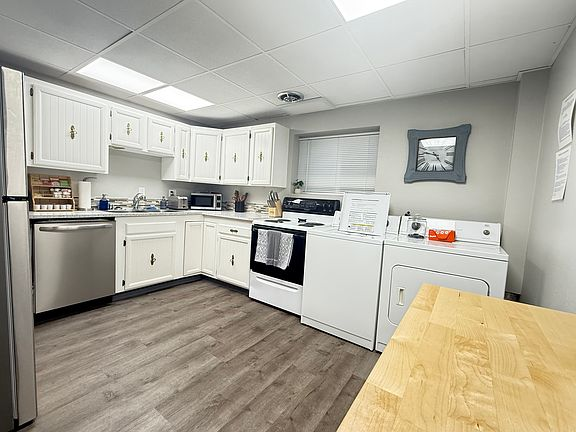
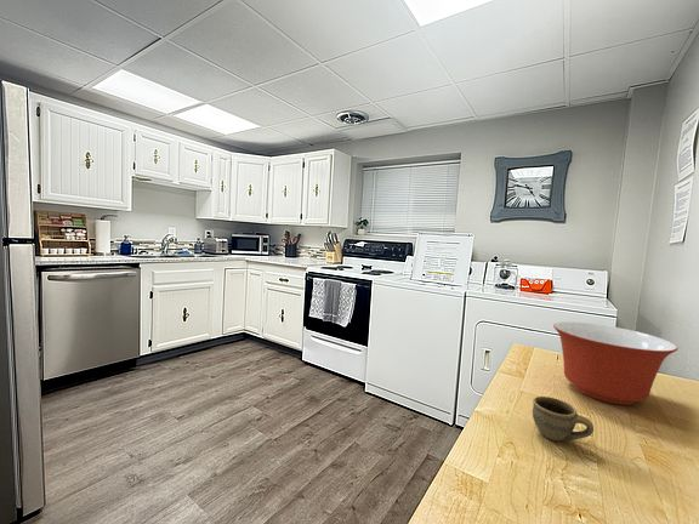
+ cup (561, 422)
+ mixing bowl (606, 363)
